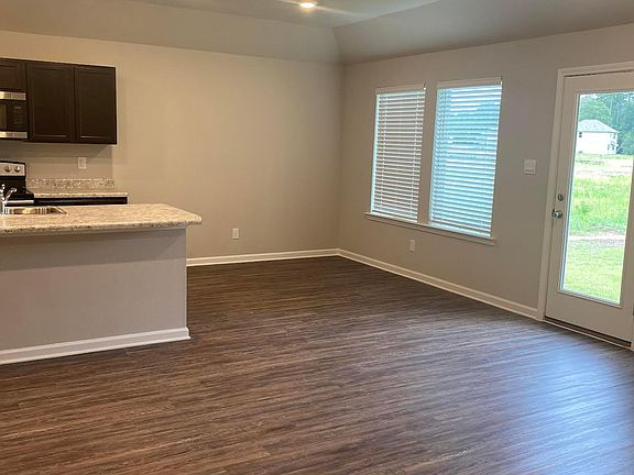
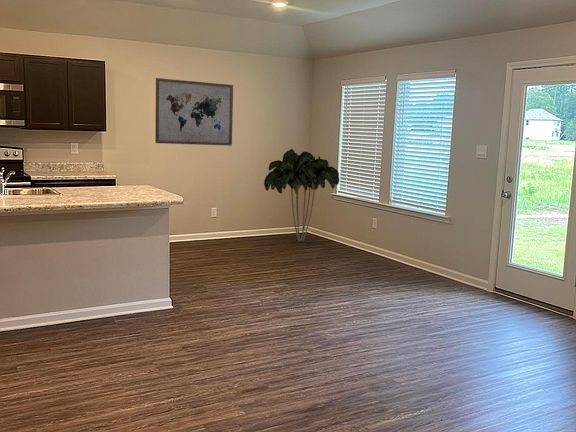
+ indoor plant (304, 195)
+ wall art (195, 113)
